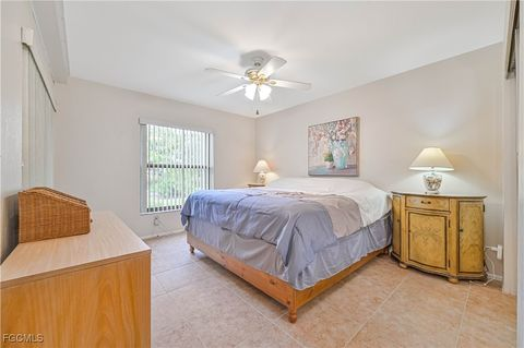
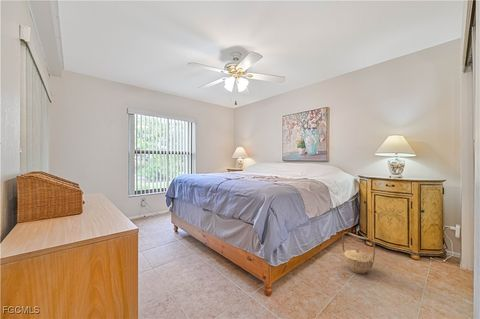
+ basket (357, 252)
